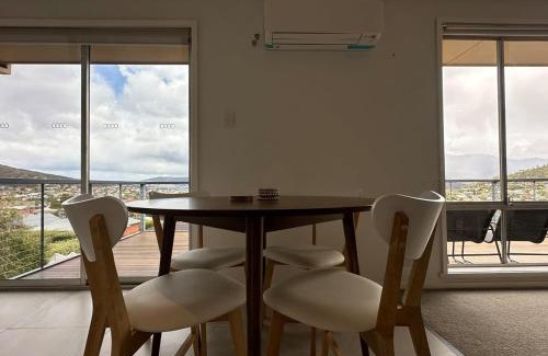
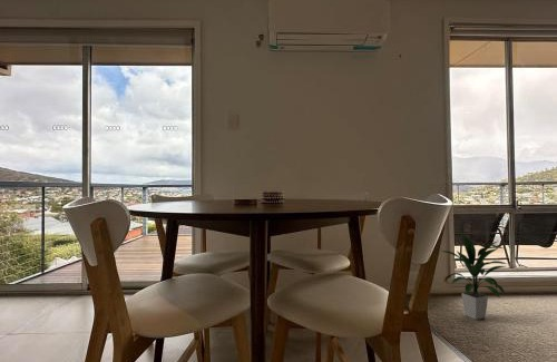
+ indoor plant (477, 275)
